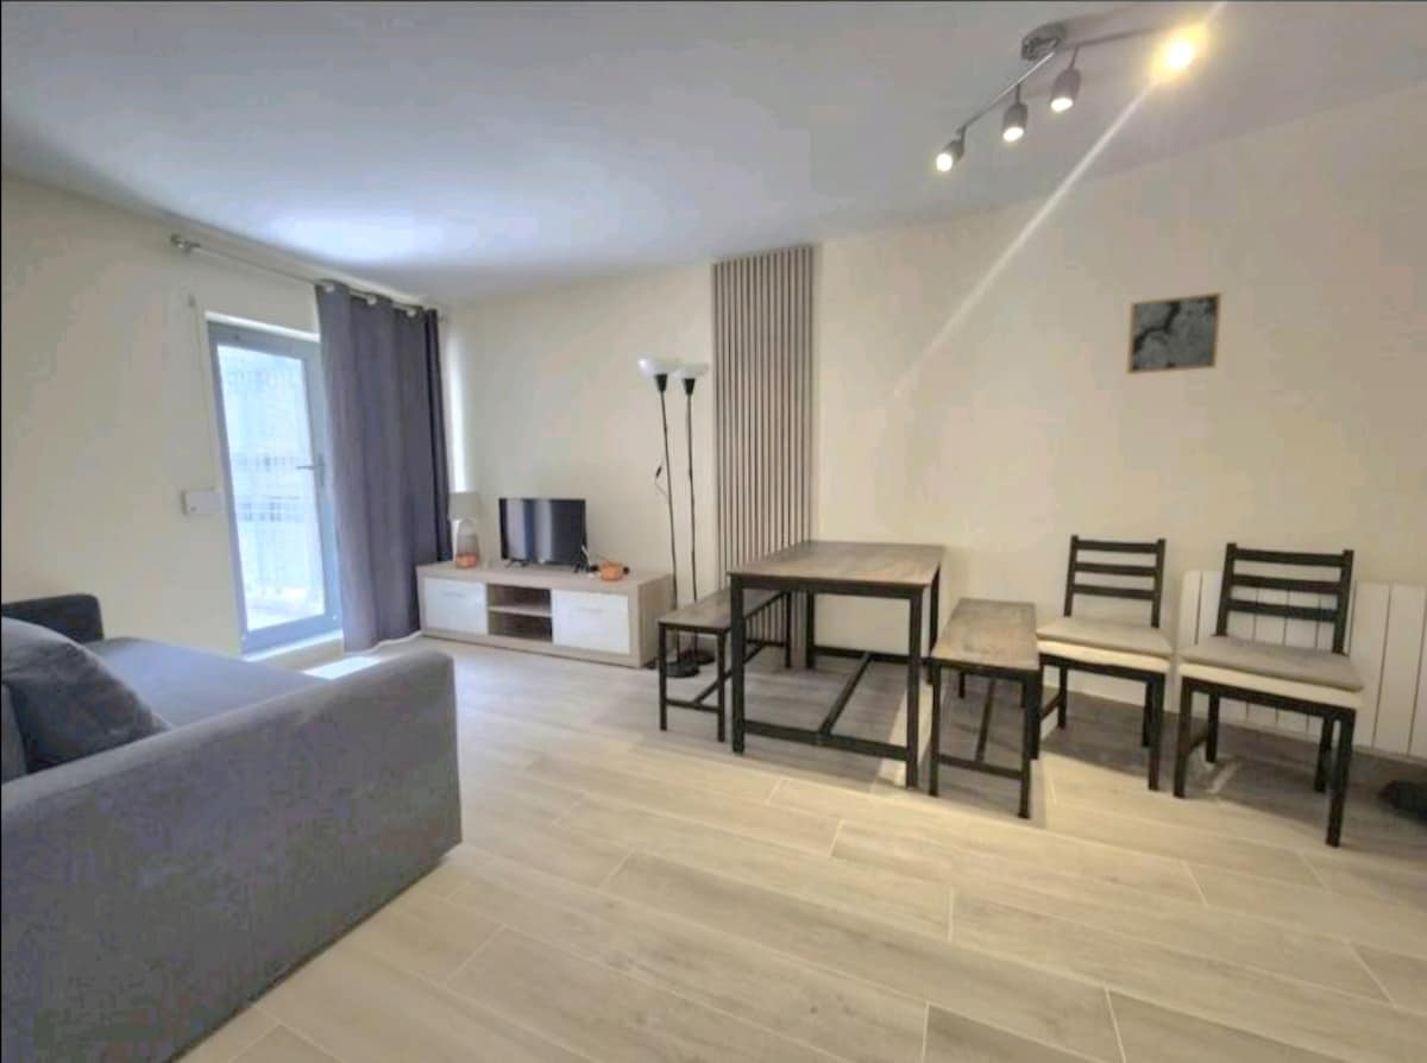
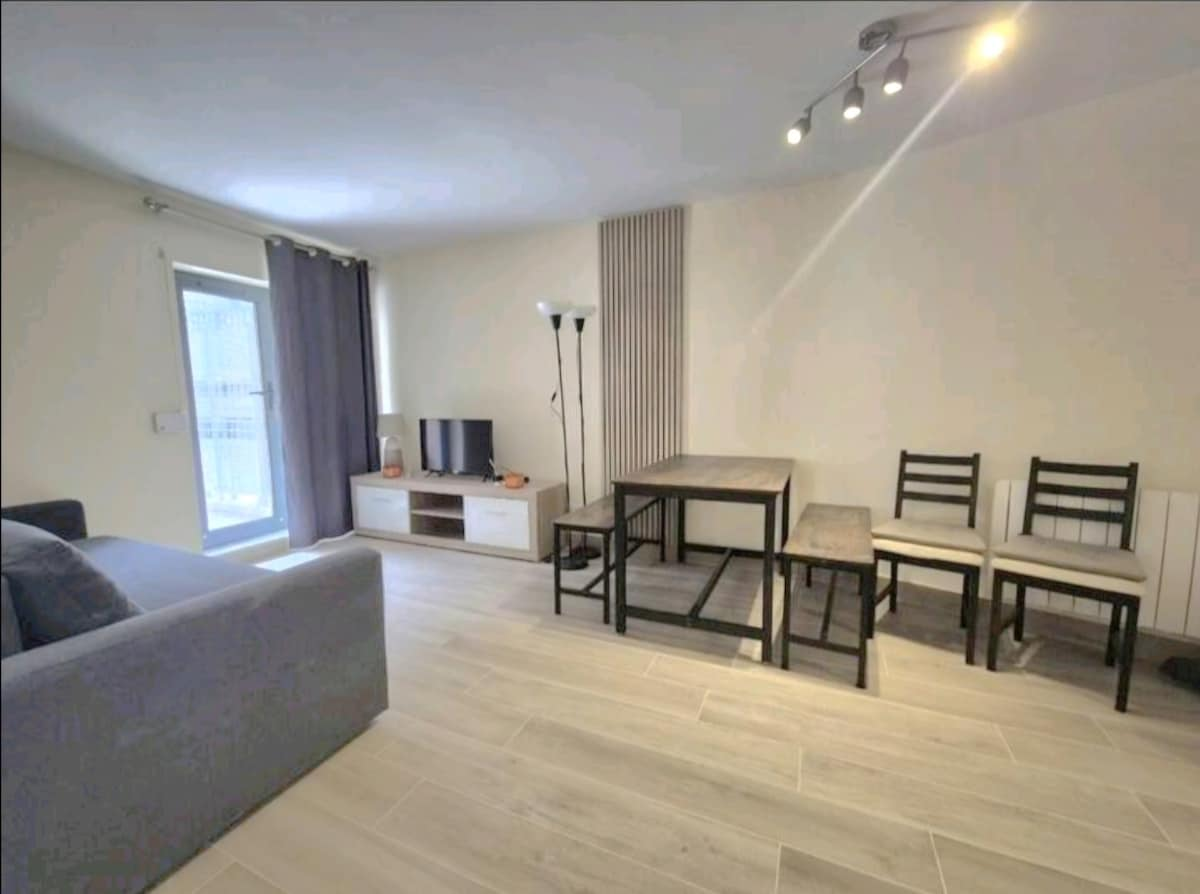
- wall art (1171, 334)
